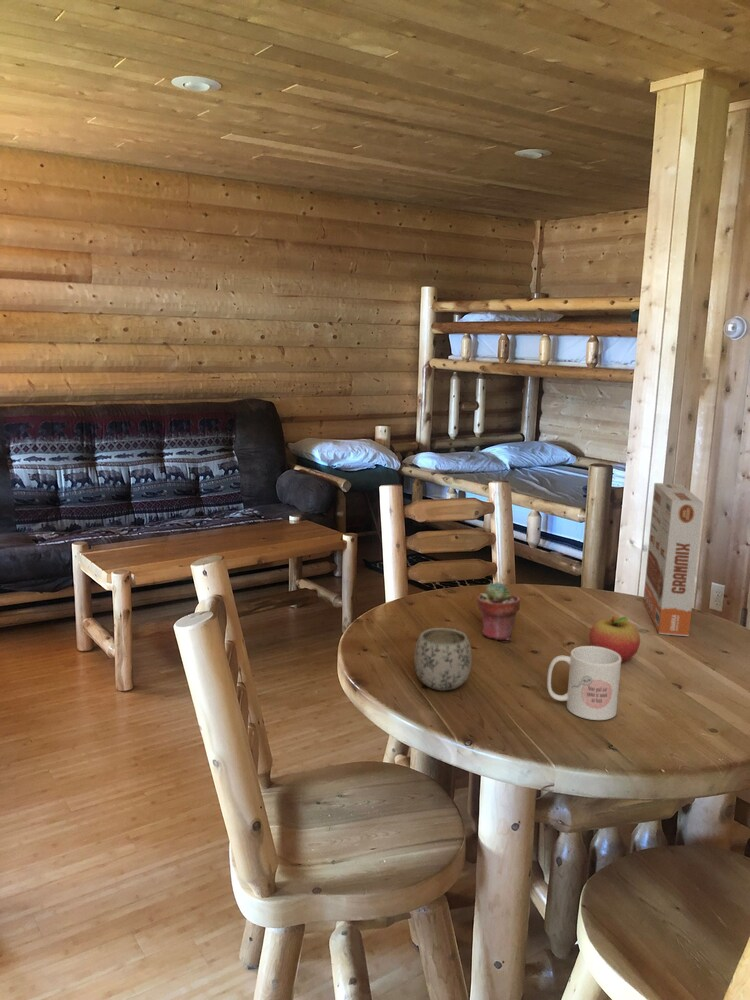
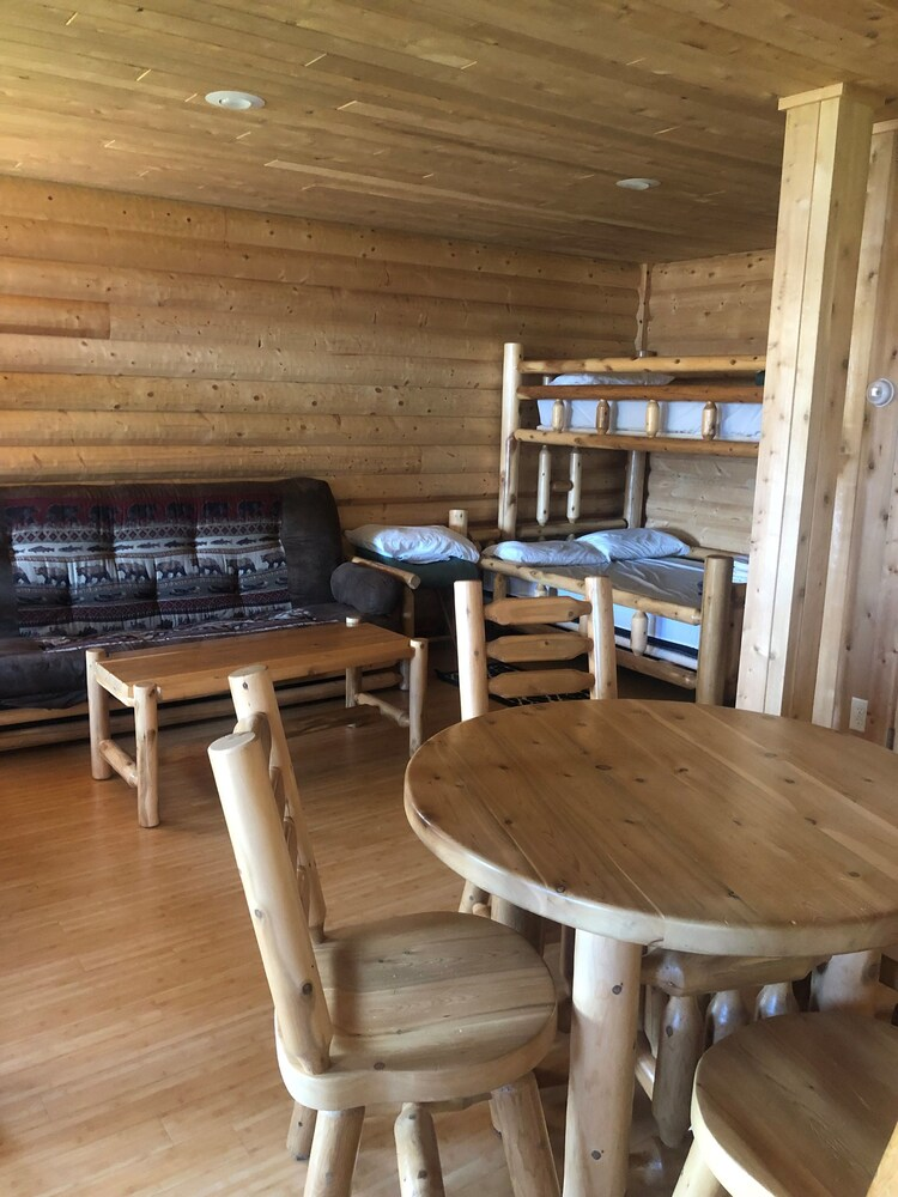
- cereal box (670, 556)
- mug (444, 657)
- mug (582, 680)
- potted succulent (498, 608)
- fruit (614, 635)
